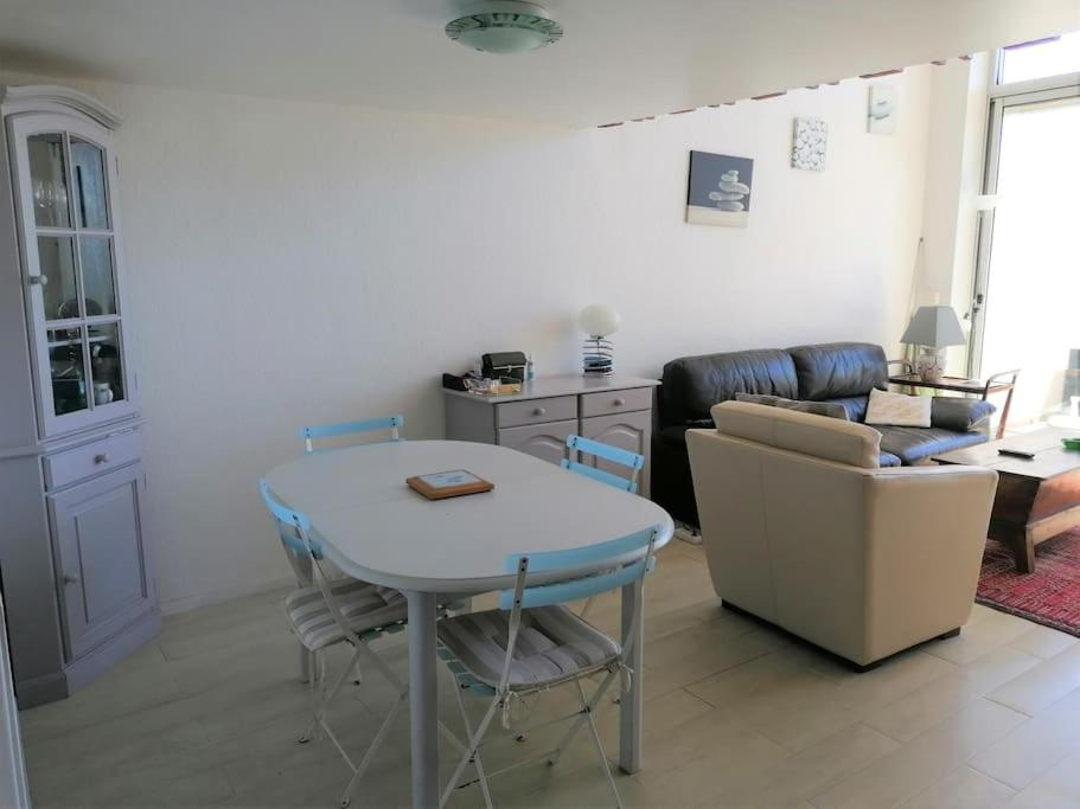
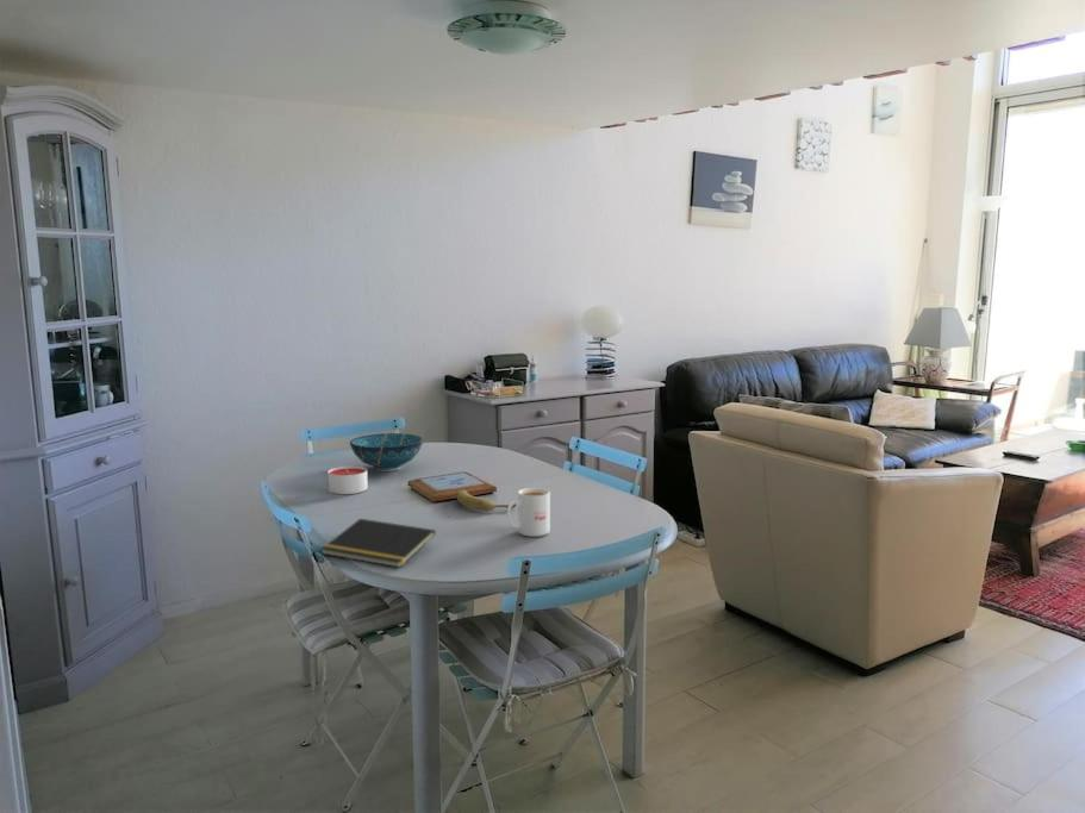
+ decorative bowl (387, 454)
+ mug (528, 512)
+ fruit (481, 499)
+ candle (348, 479)
+ notepad (379, 542)
